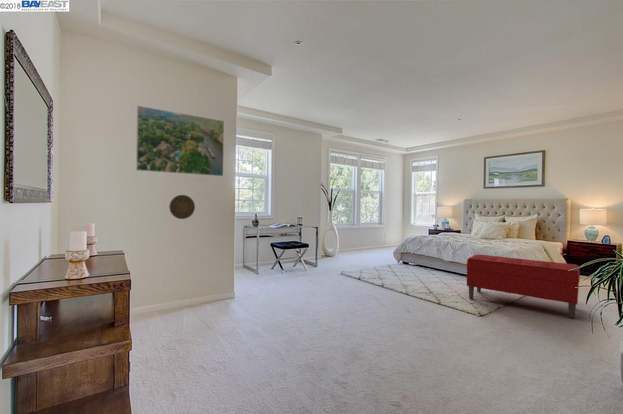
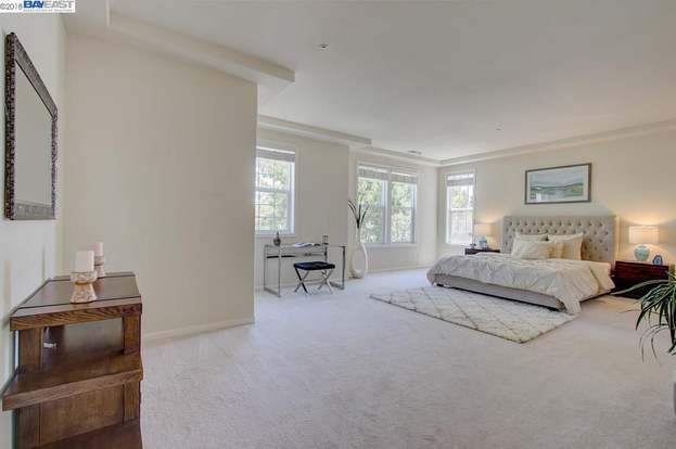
- decorative plate (182, 206)
- bench (520, 282)
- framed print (183, 143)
